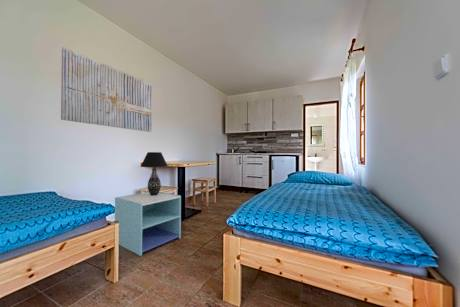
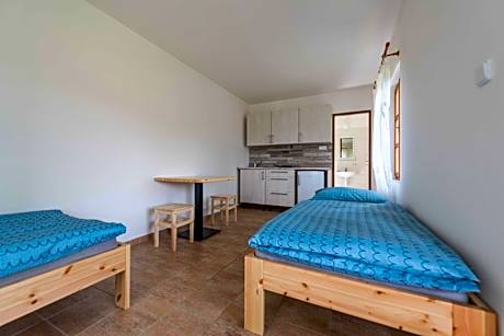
- table lamp (154, 173)
- nightstand (148, 218)
- wall art (115, 97)
